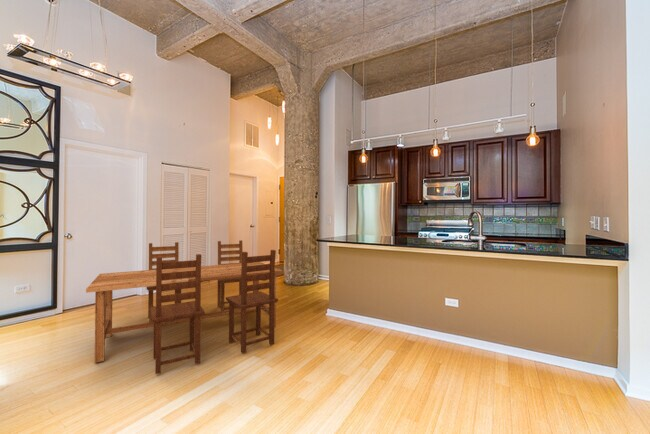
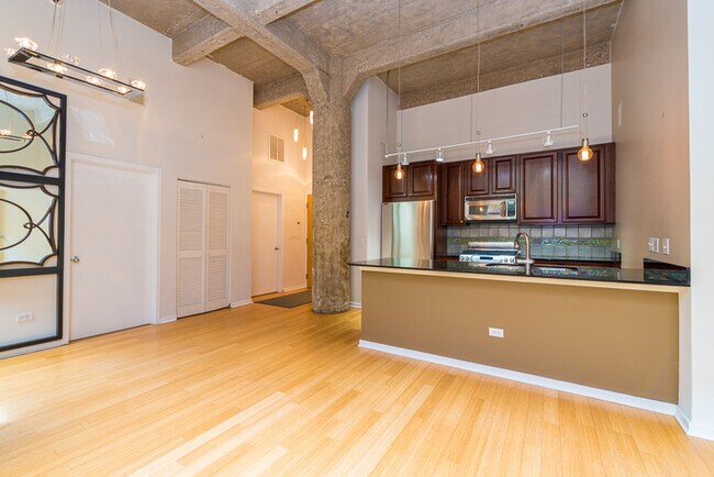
- dining table (195, 289)
